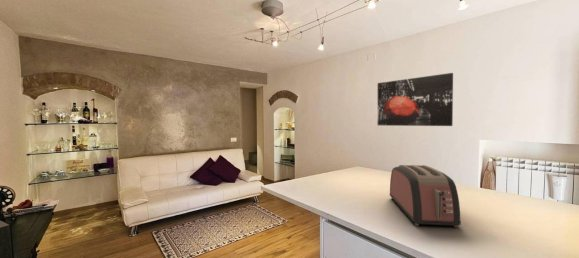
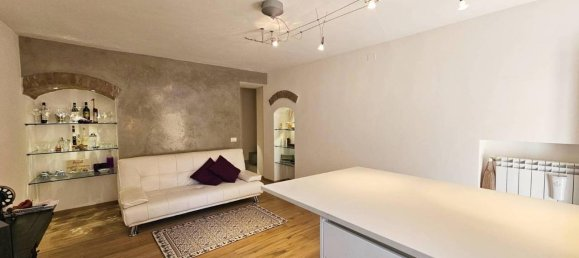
- toaster (420, 189)
- wall art (411, 102)
